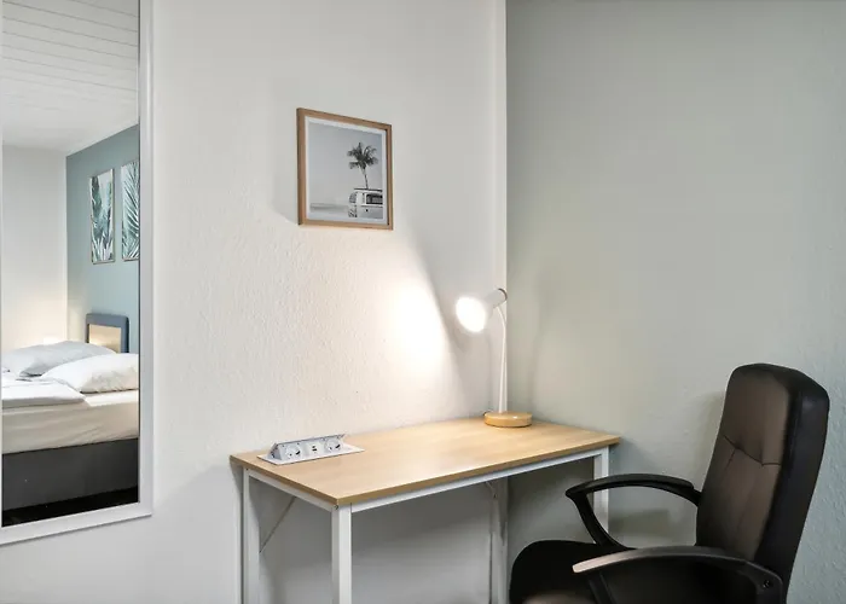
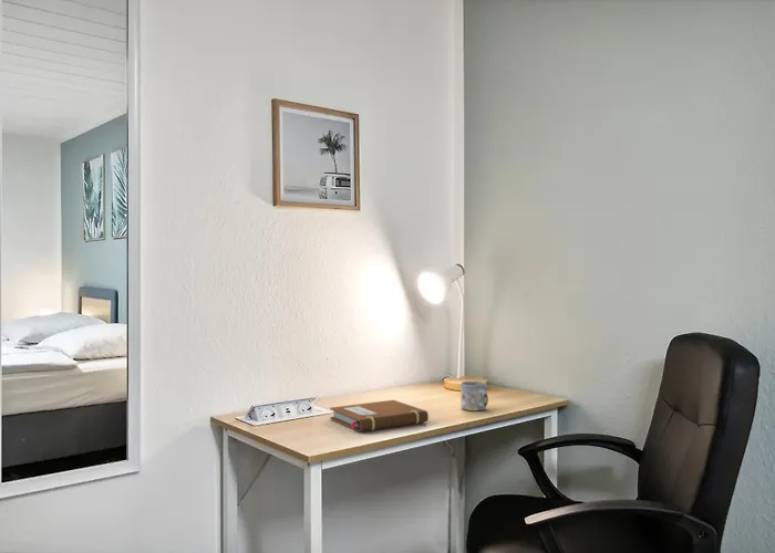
+ mug (476, 396)
+ notebook (376, 415)
